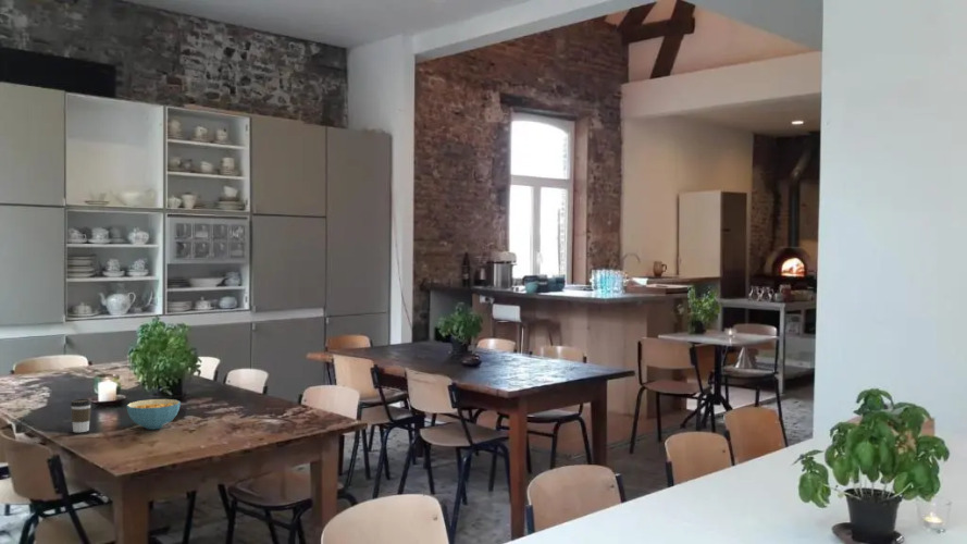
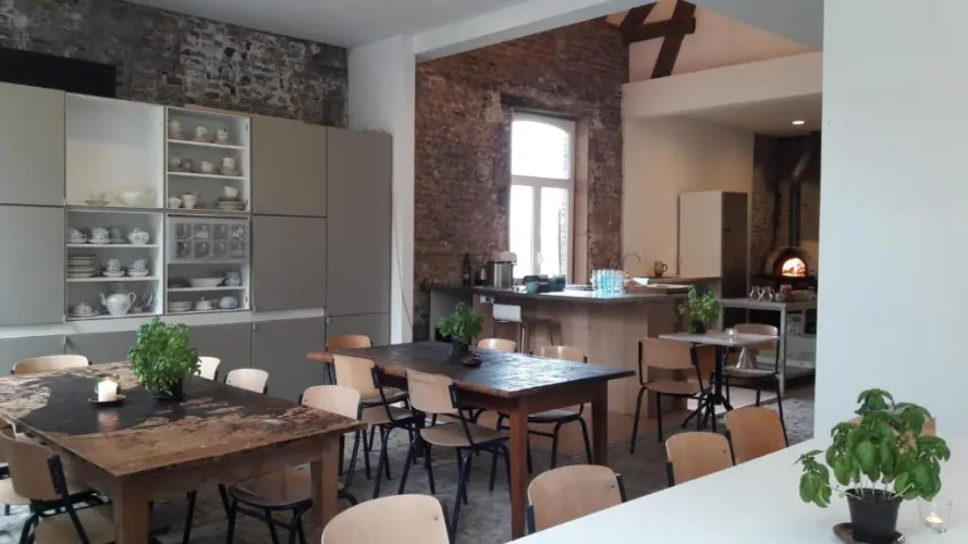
- coffee cup (80, 416)
- cereal bowl (153, 415)
